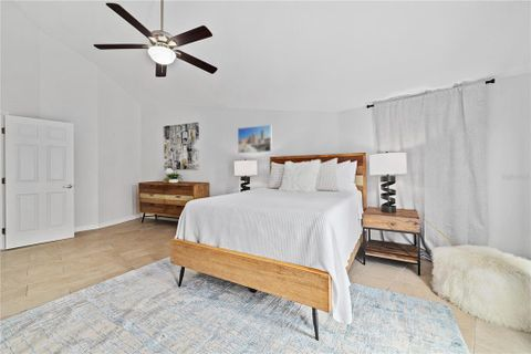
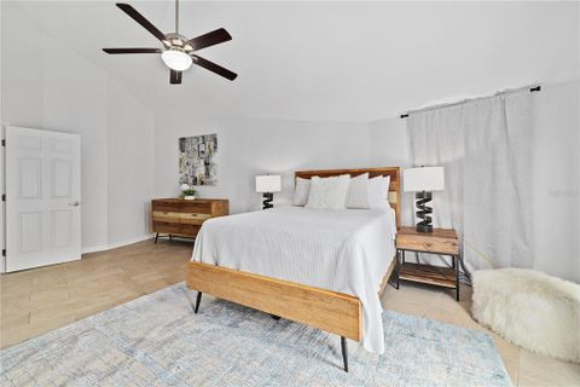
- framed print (253, 139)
